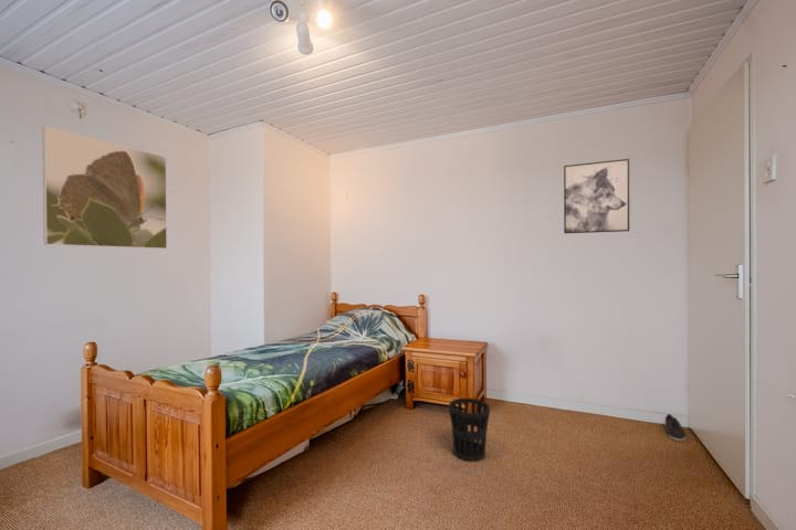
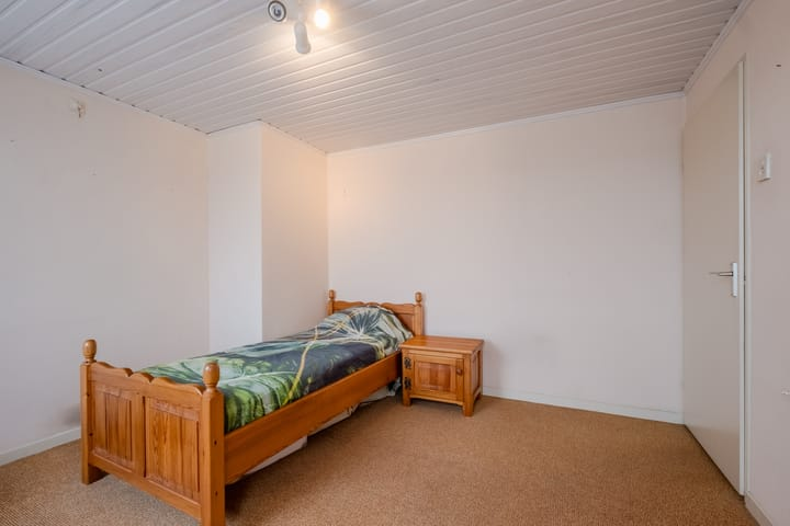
- shoe (674, 425)
- wastebasket (468, 428)
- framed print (112, 194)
- wall art (595, 197)
